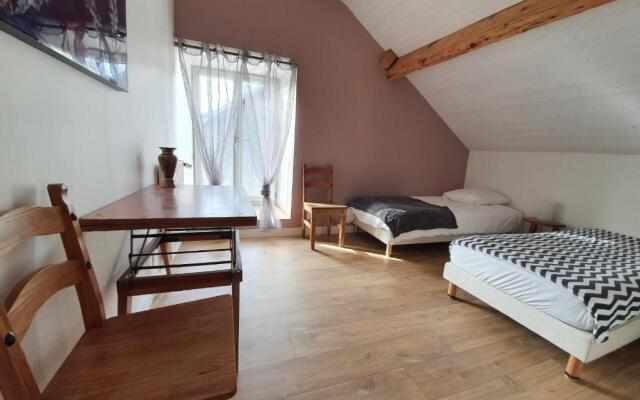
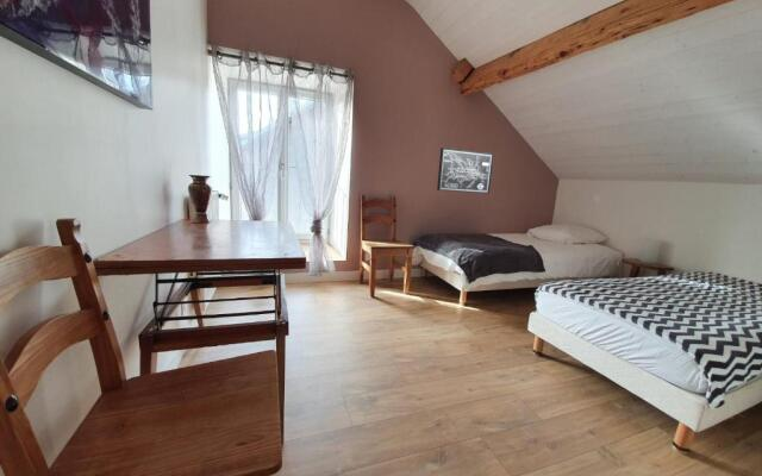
+ wall art (466, 171)
